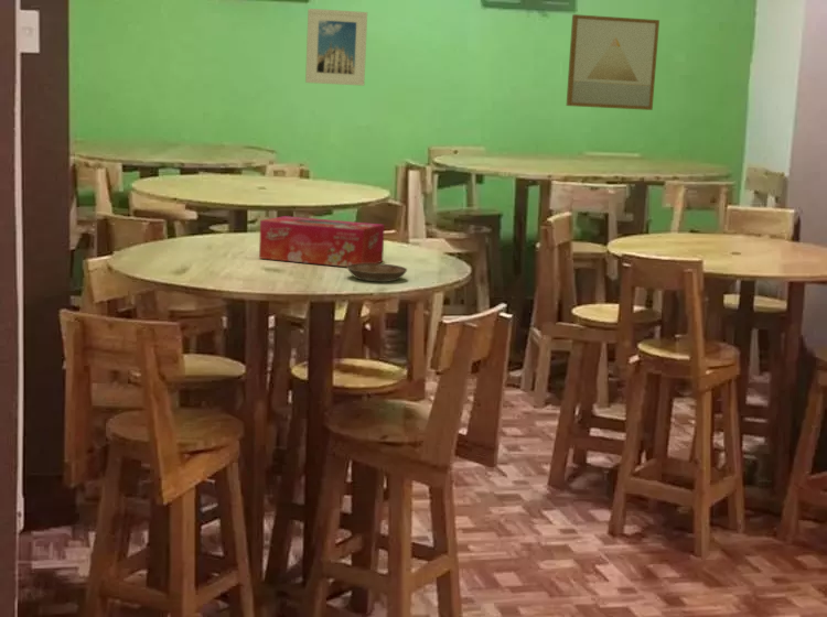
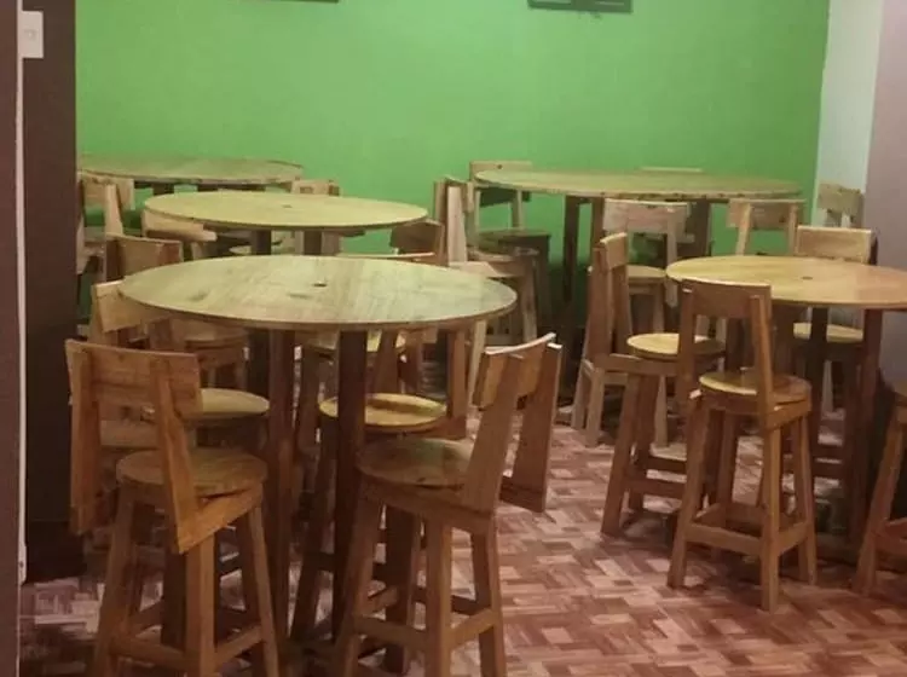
- tissue box (322, 241)
- saucer (376, 272)
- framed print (336, 47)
- wall art (612, 63)
